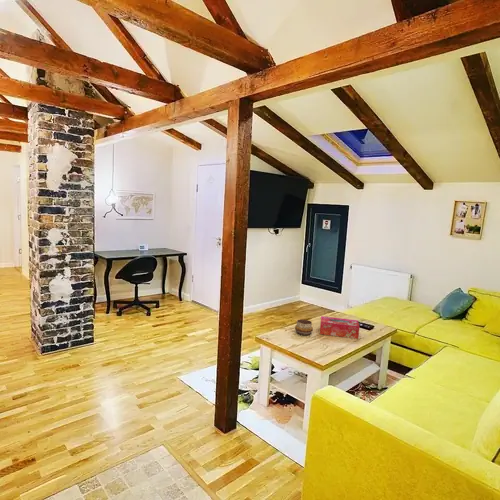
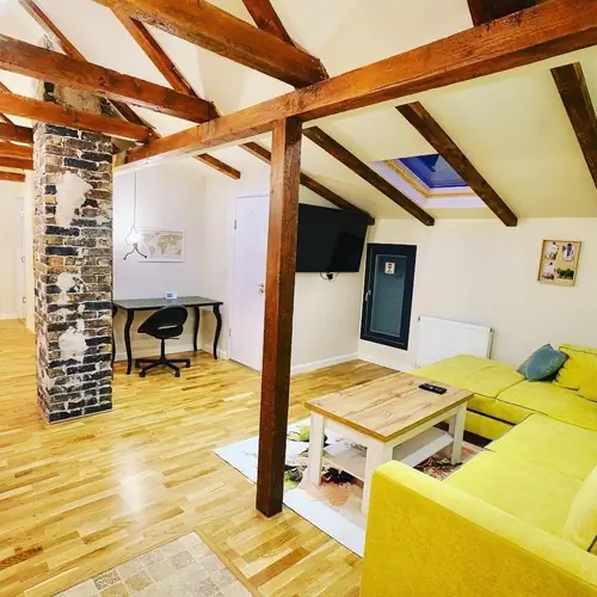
- decorative bowl (303, 327)
- tissue box (339, 327)
